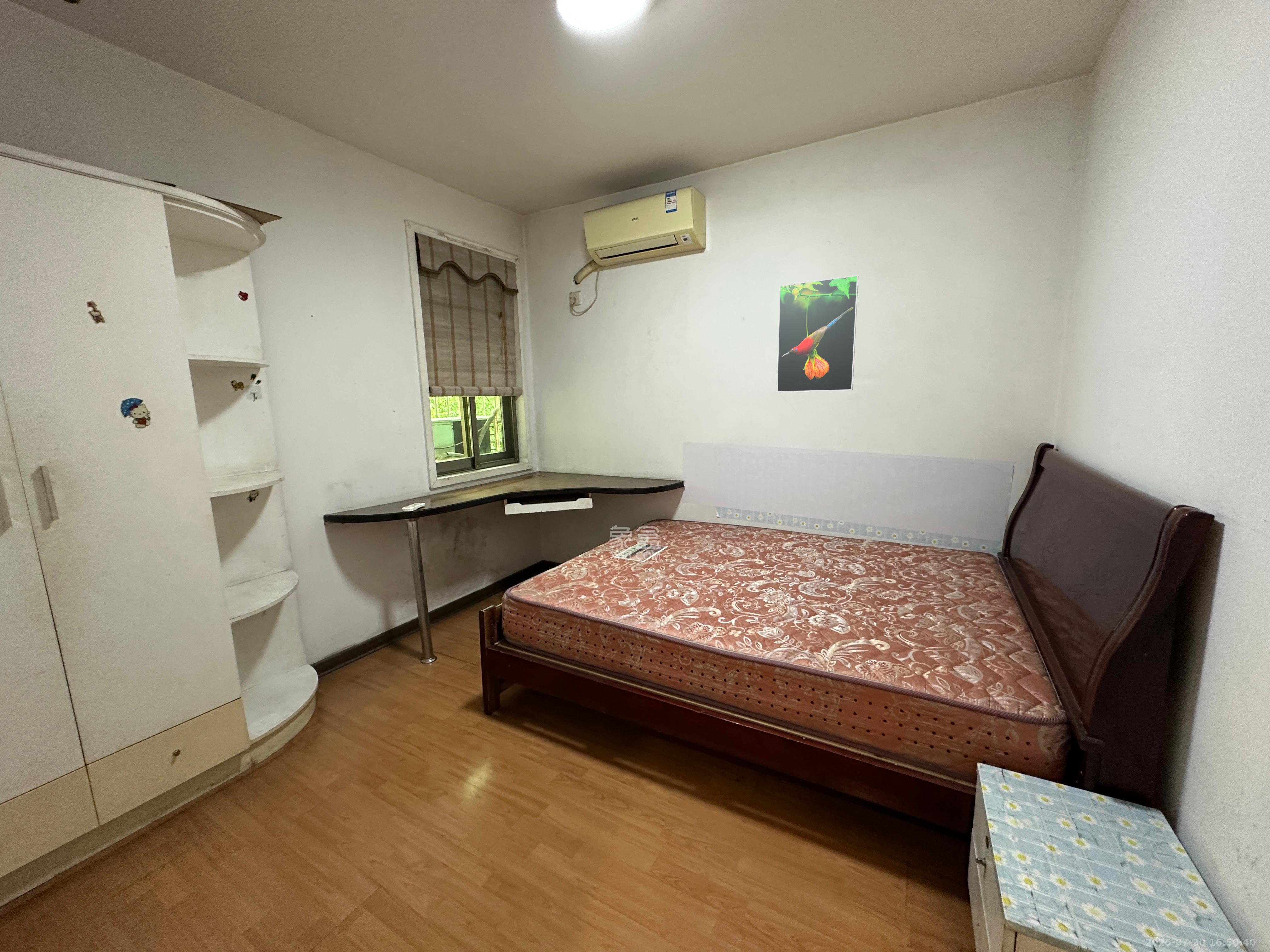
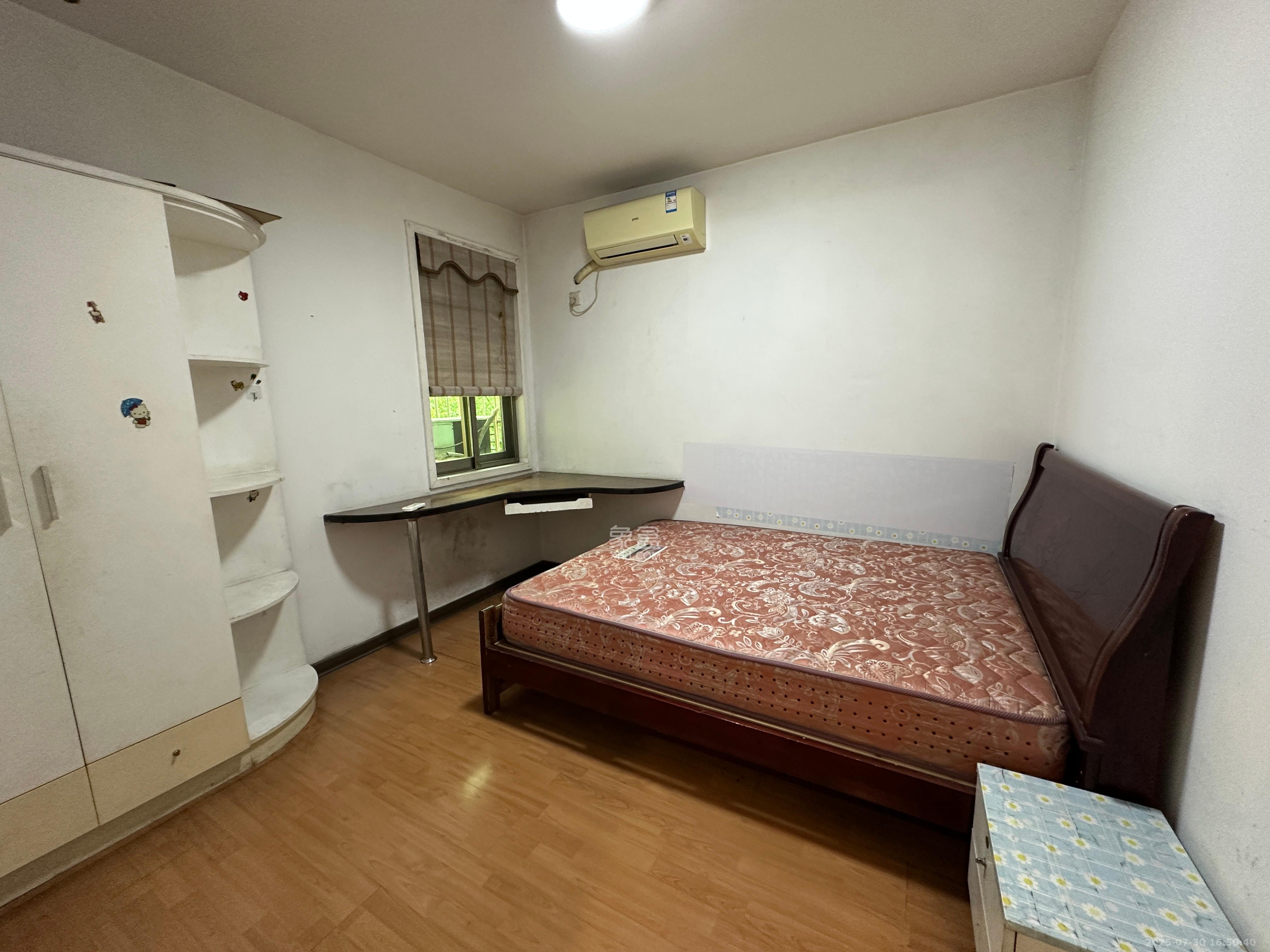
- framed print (815, 337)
